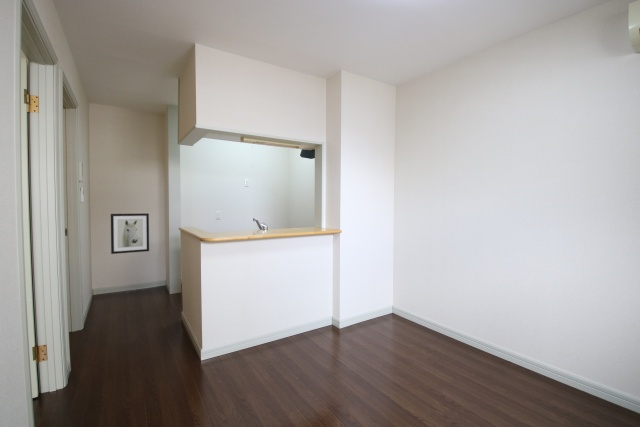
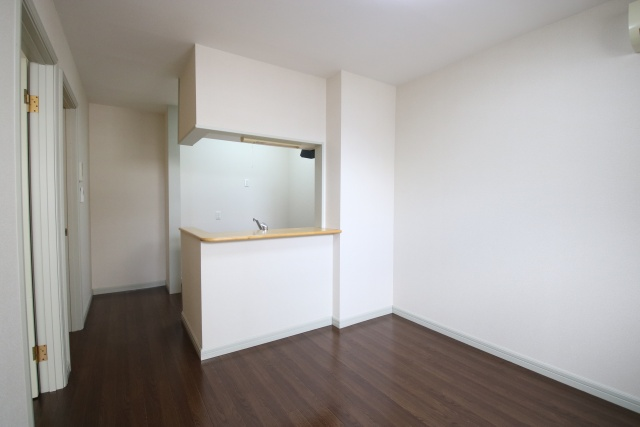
- wall art (130, 233)
